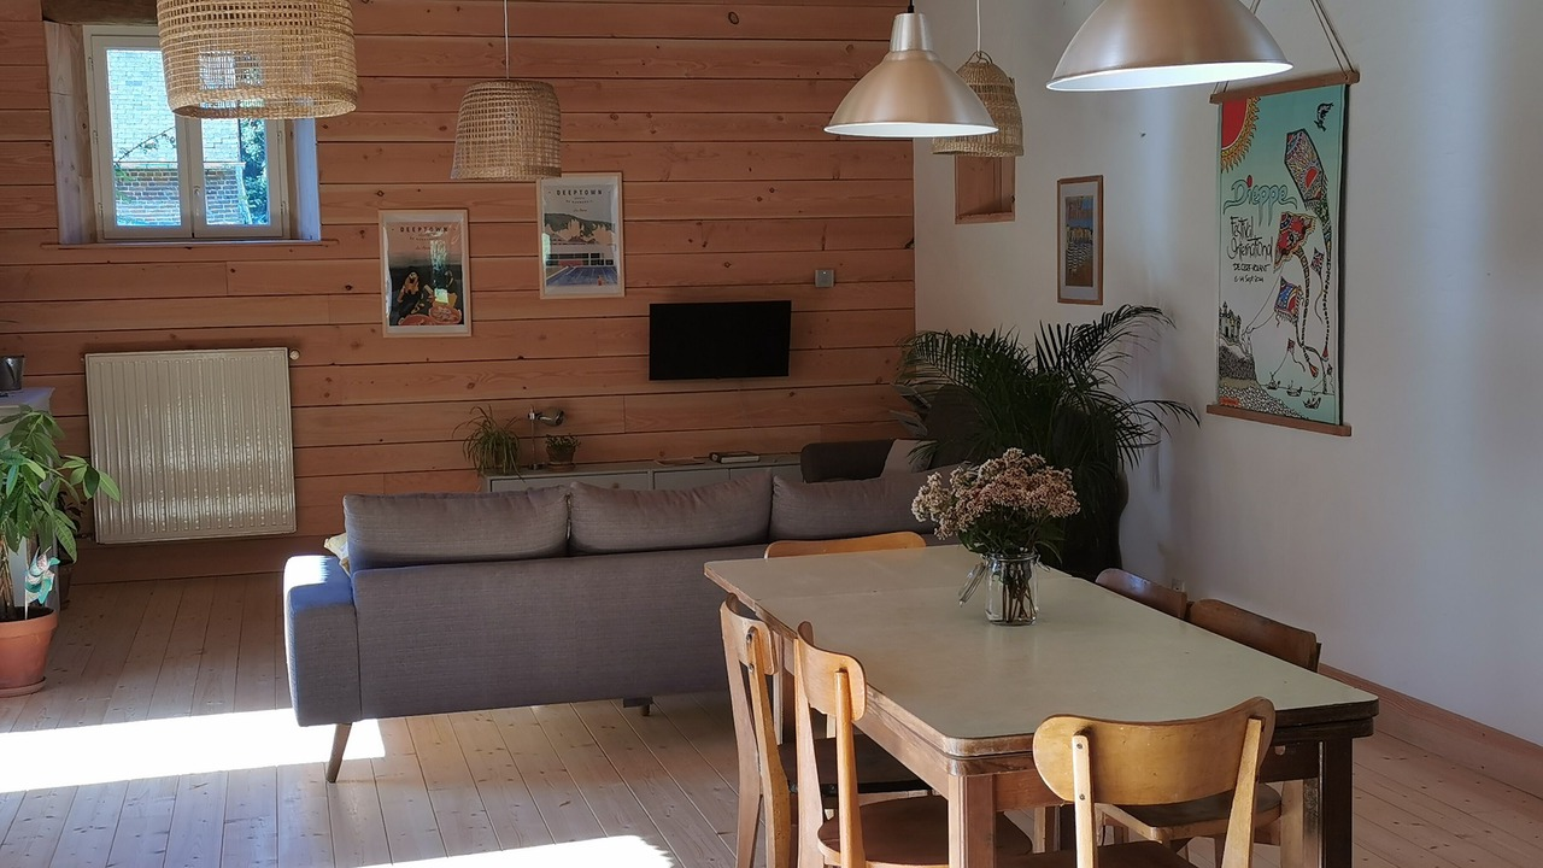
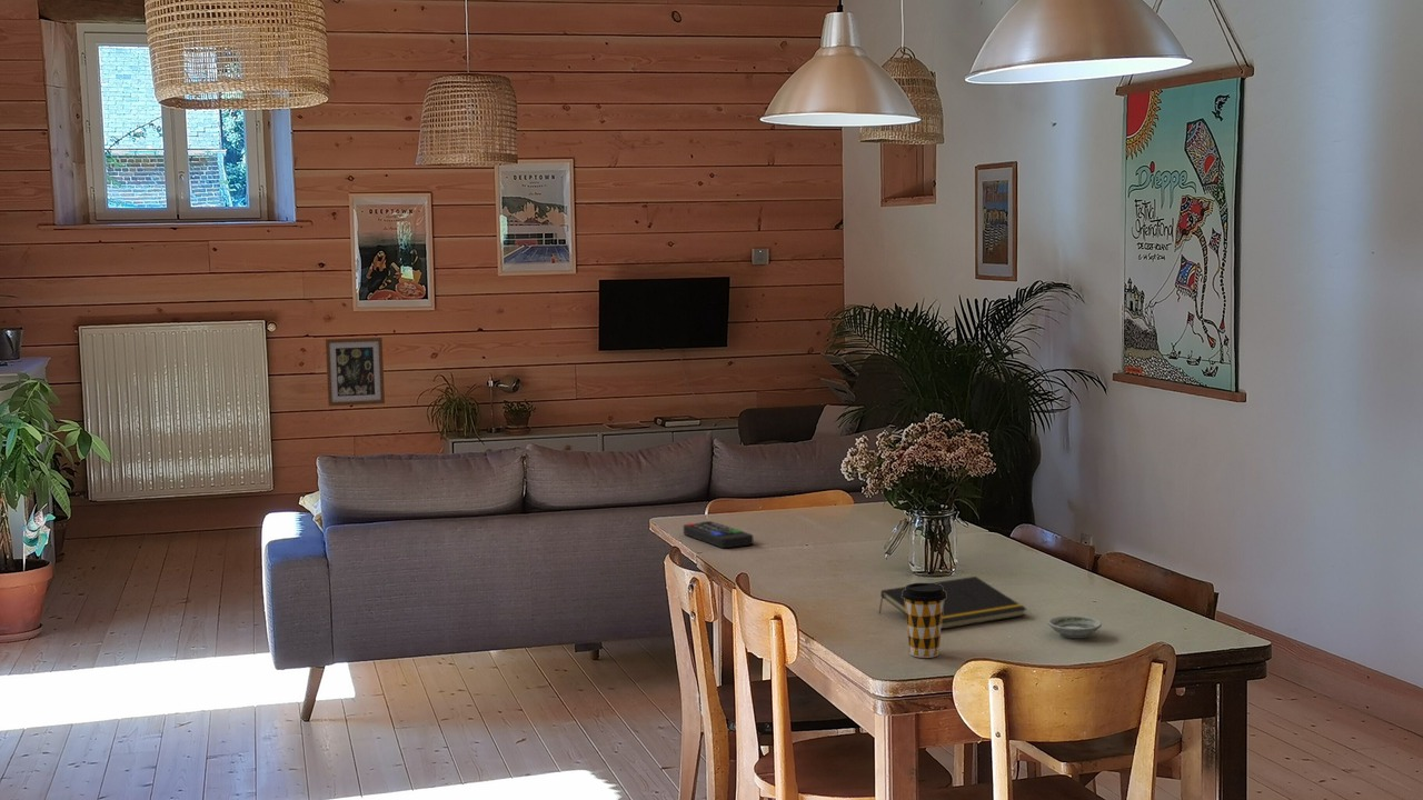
+ coffee cup (924, 620)
+ saucer (1074, 628)
+ wall art (355, 371)
+ notepad (953, 602)
+ remote control (717, 533)
